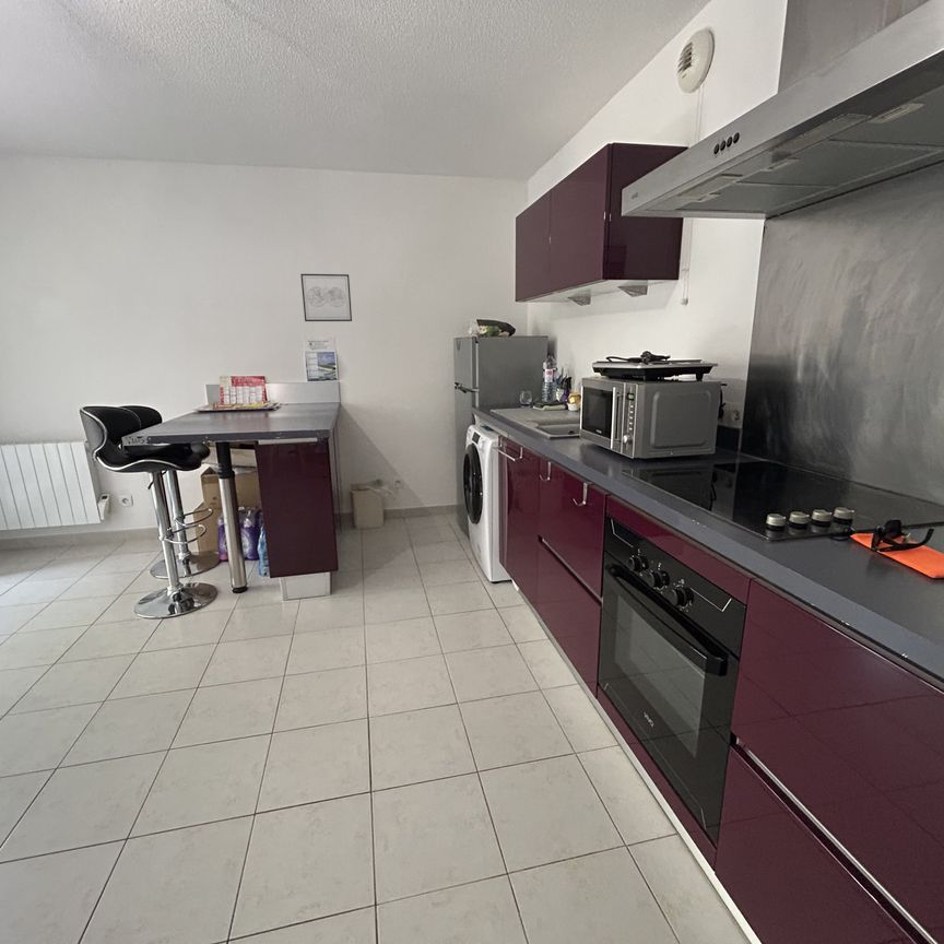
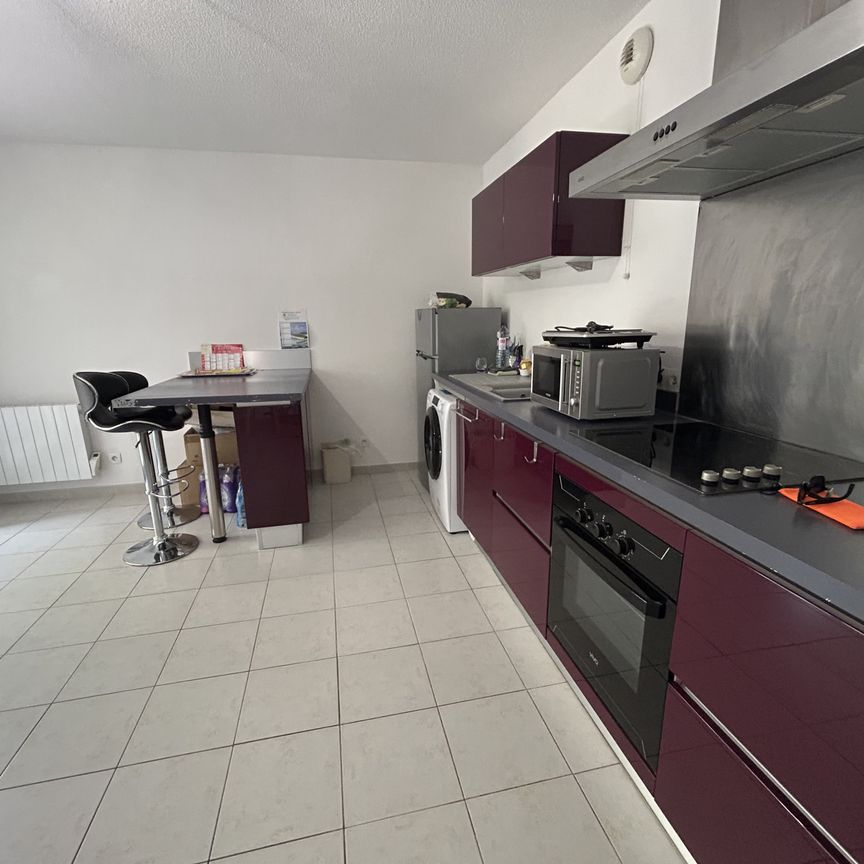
- wall art (327, 297)
